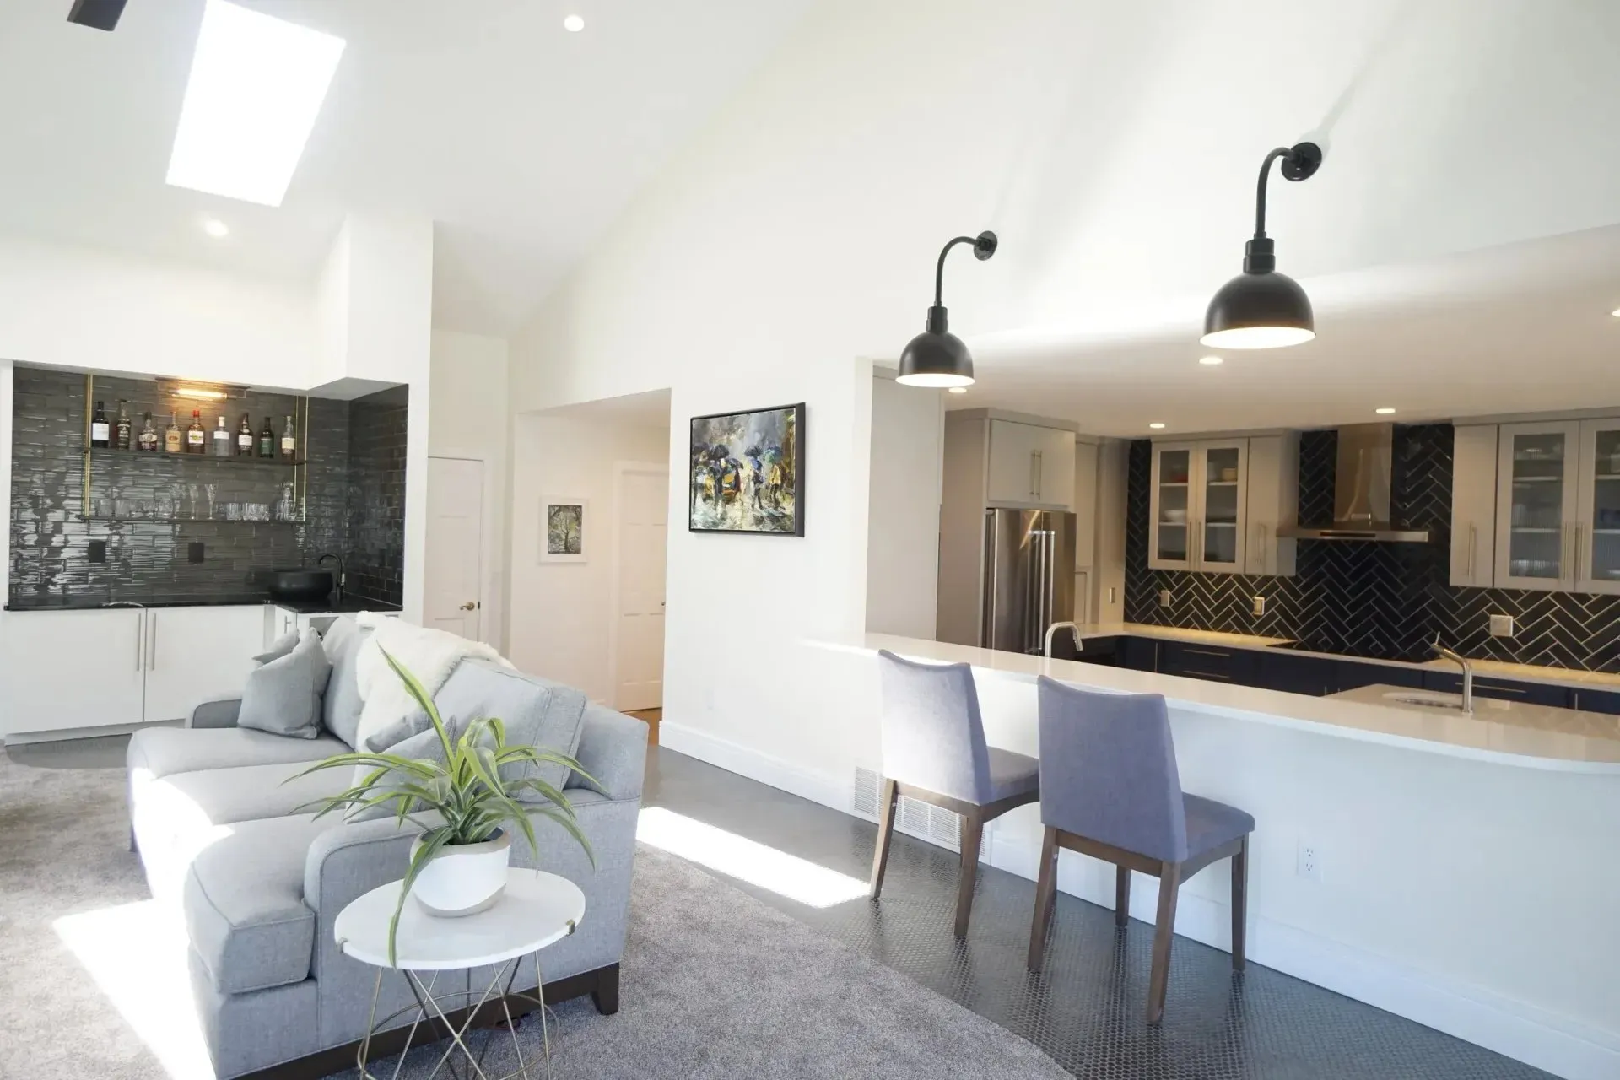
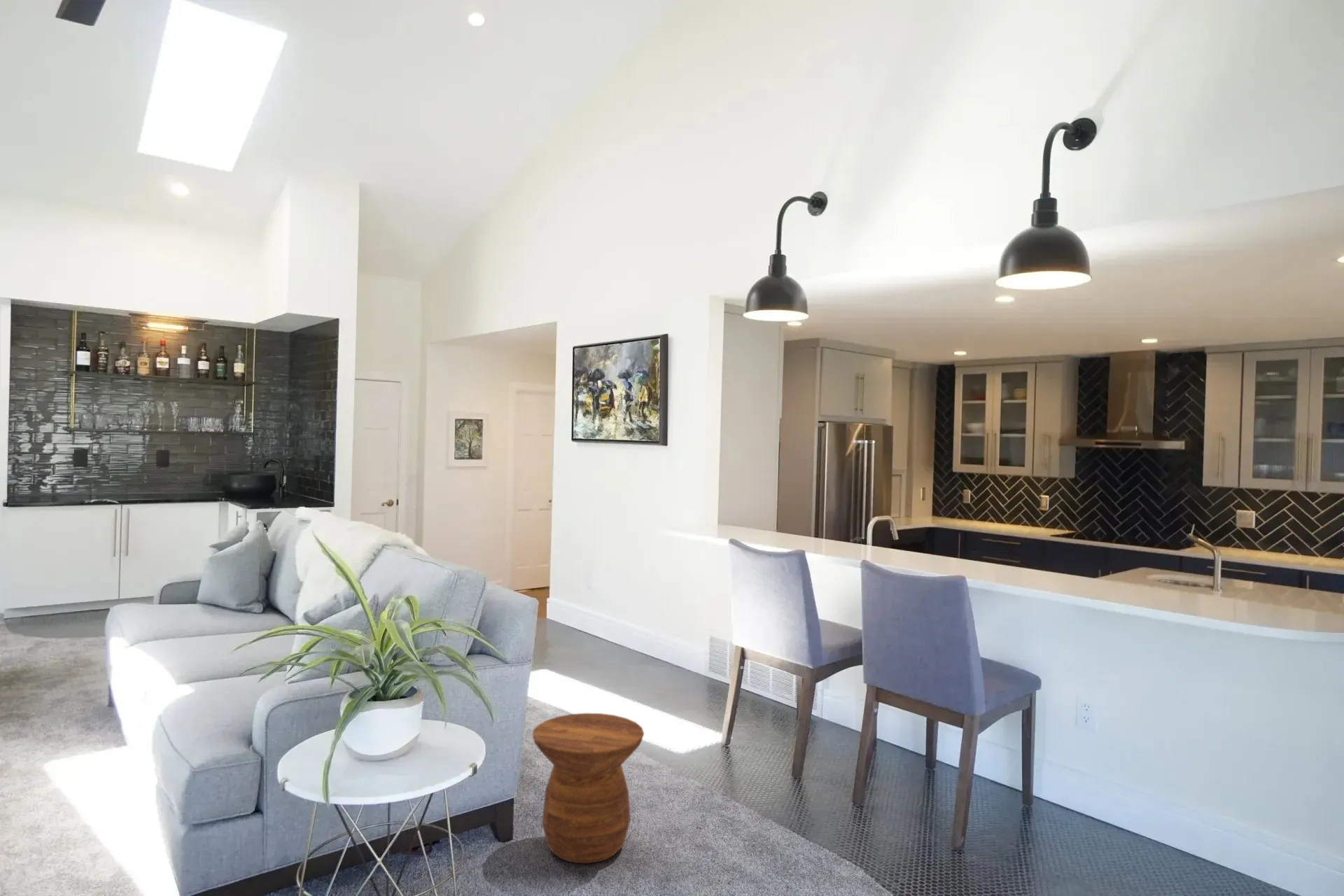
+ side table (587, 788)
